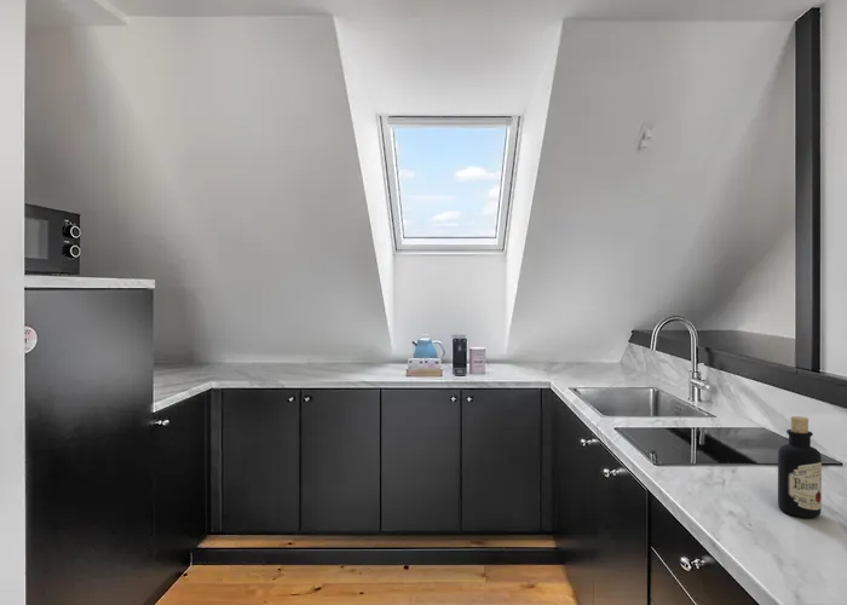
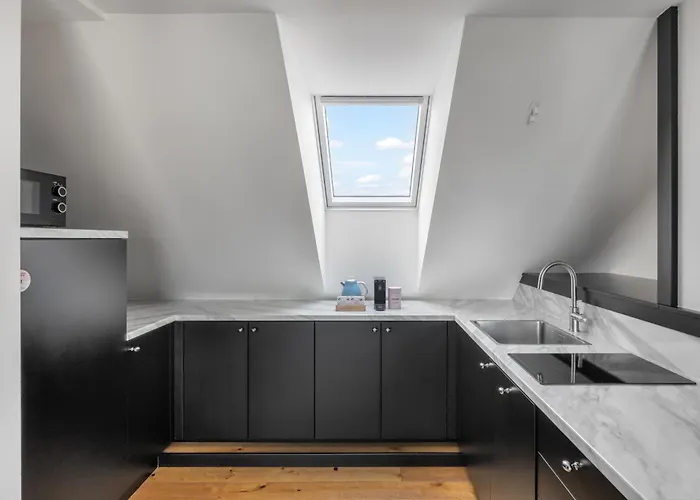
- bottle (799, 465)
